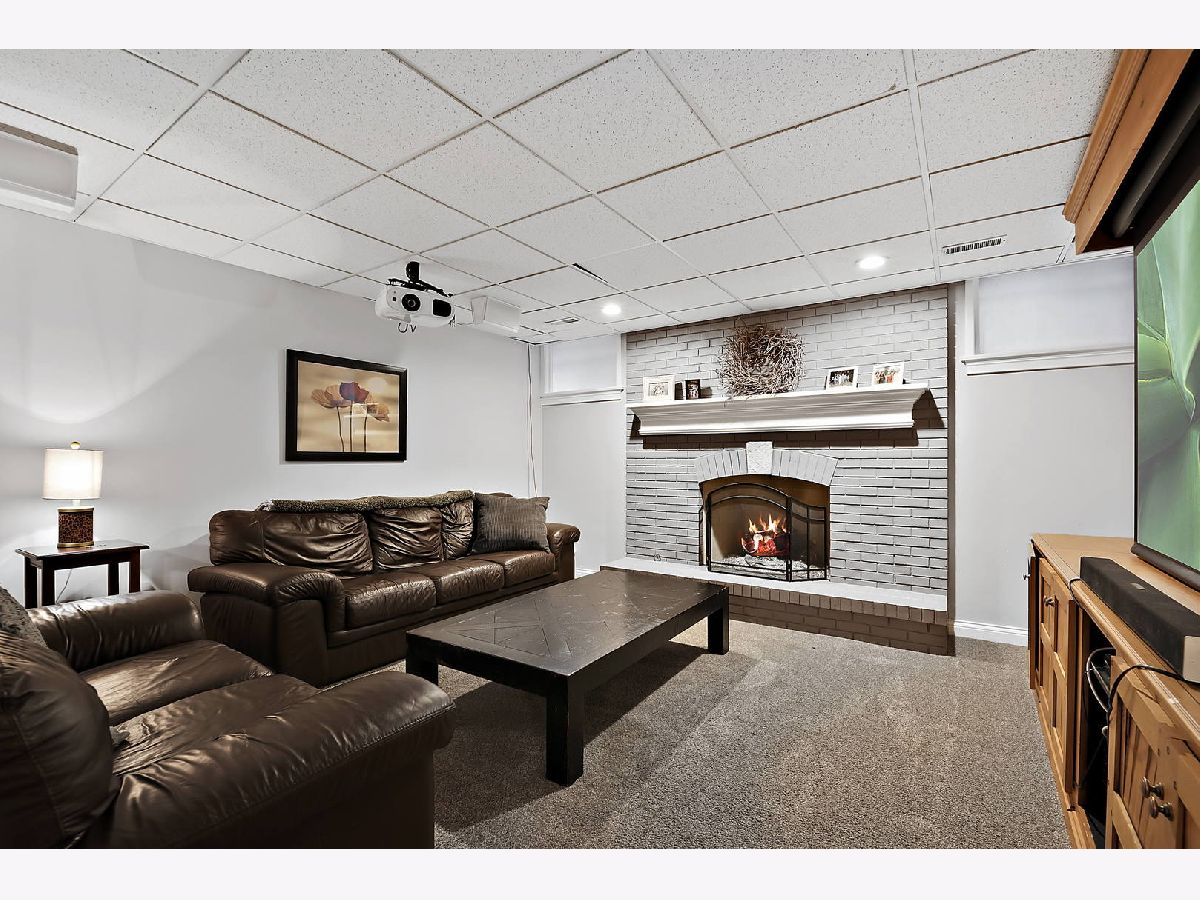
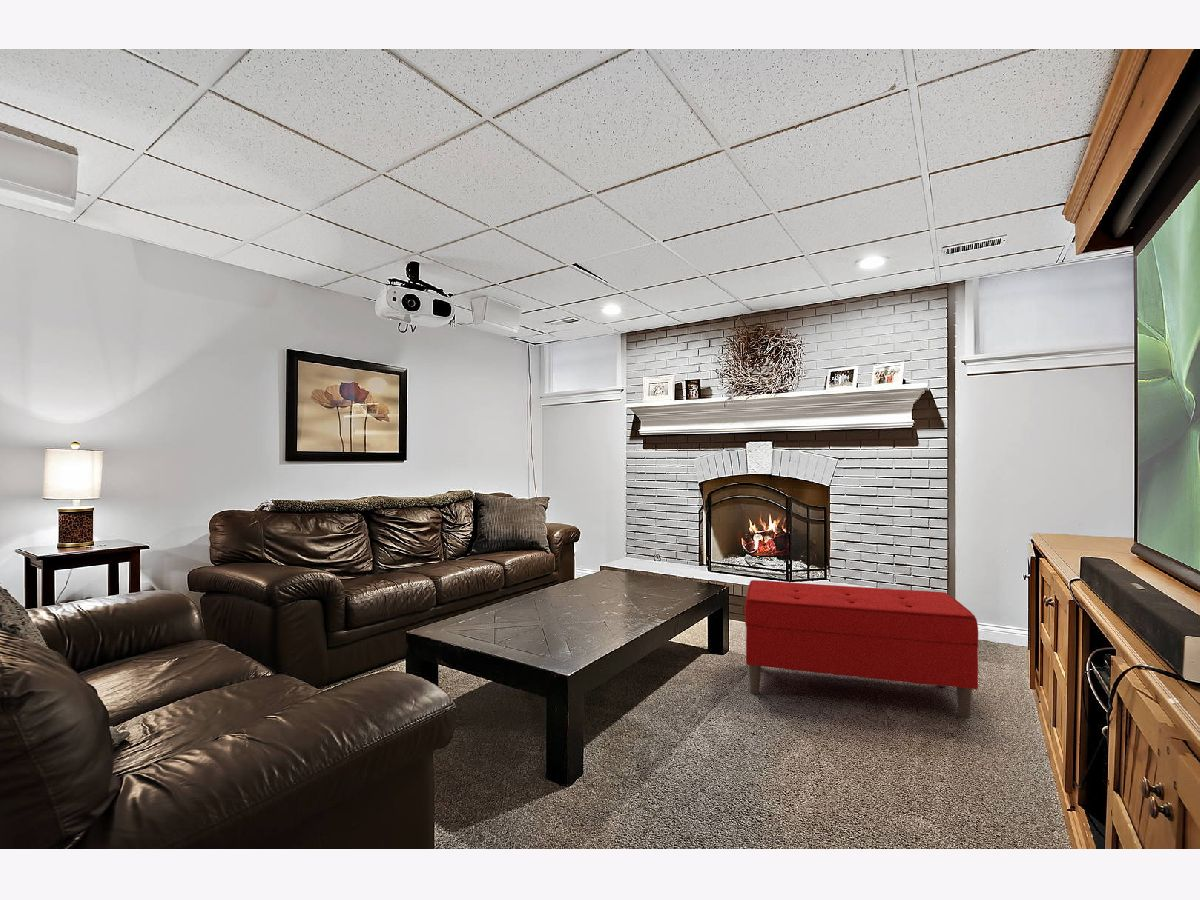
+ bench (849, 642)
